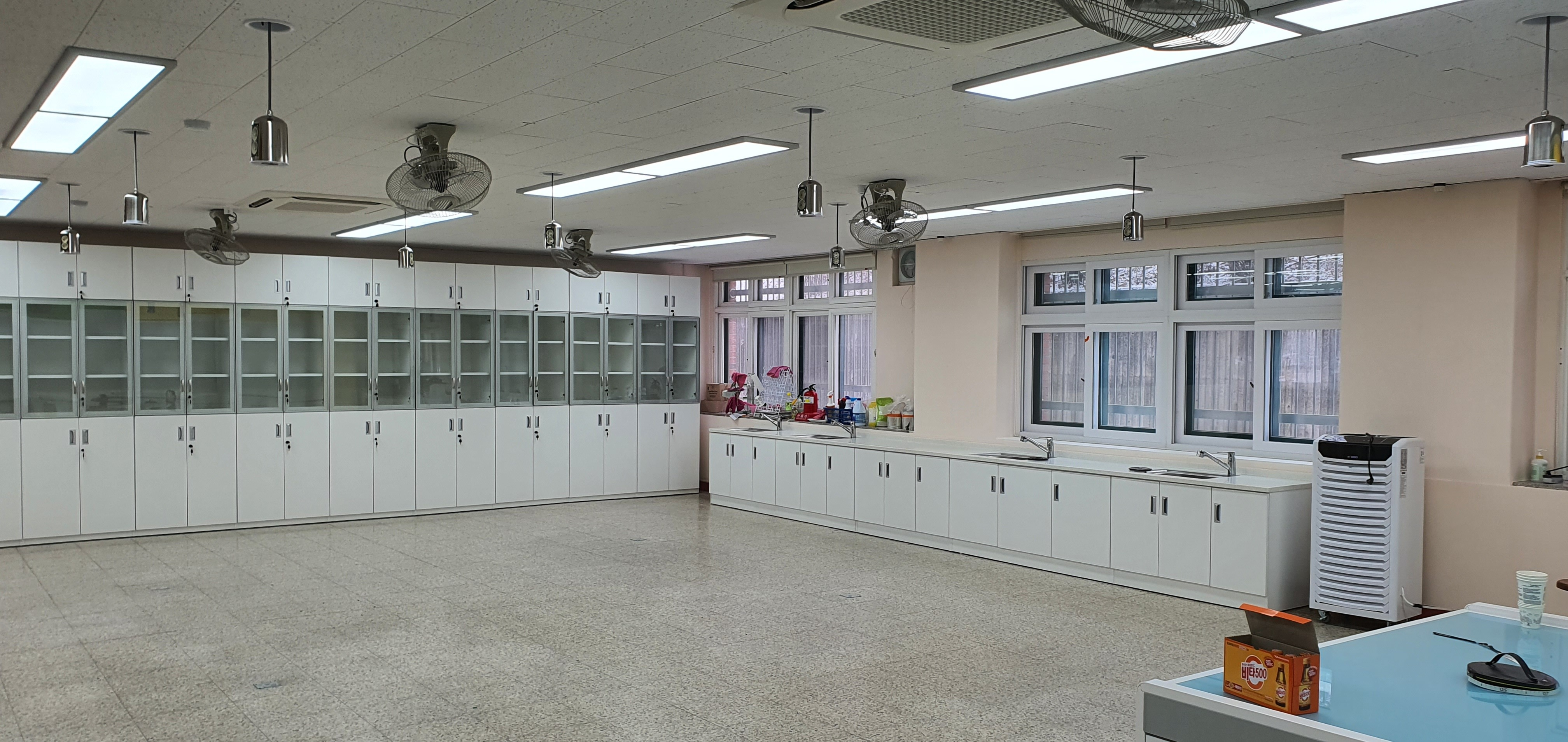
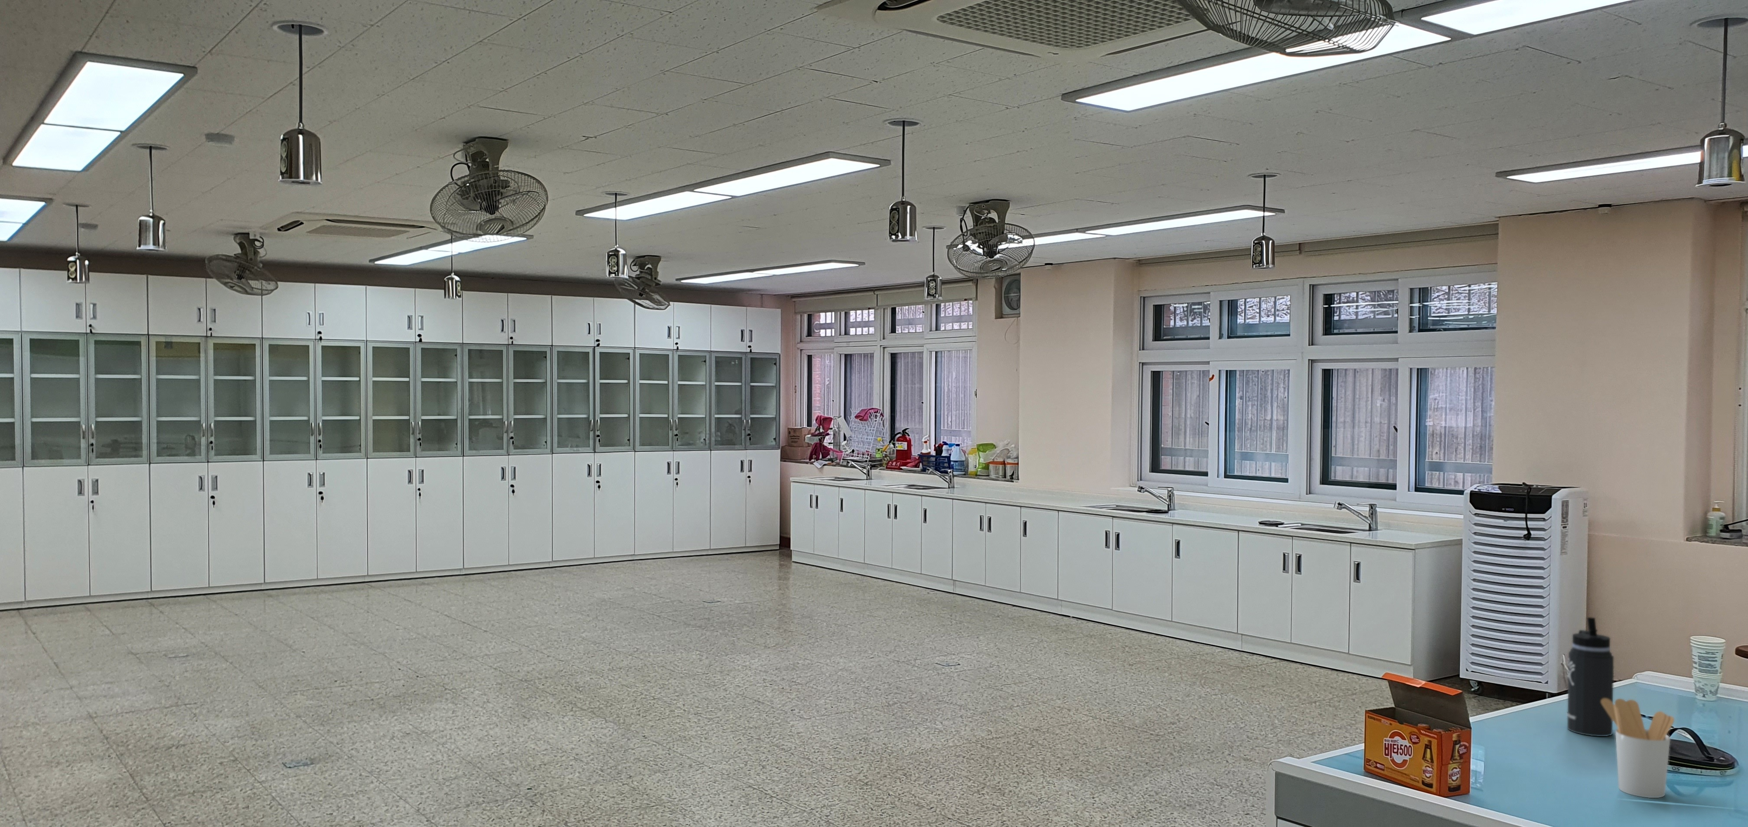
+ thermos bottle (1589, 673)
+ utensil holder (1634, 745)
